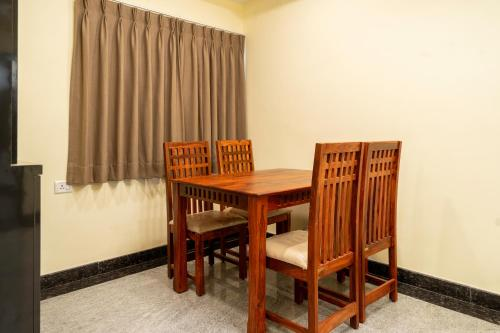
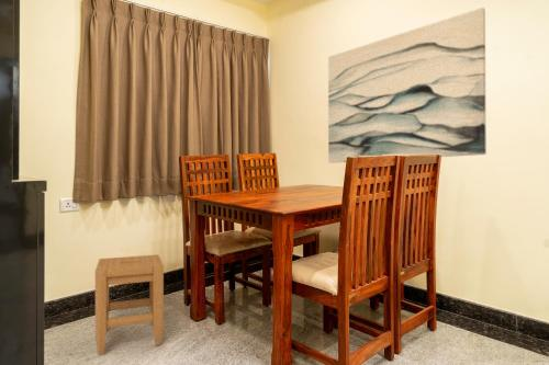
+ stool (130, 300)
+ wall art (394, 98)
